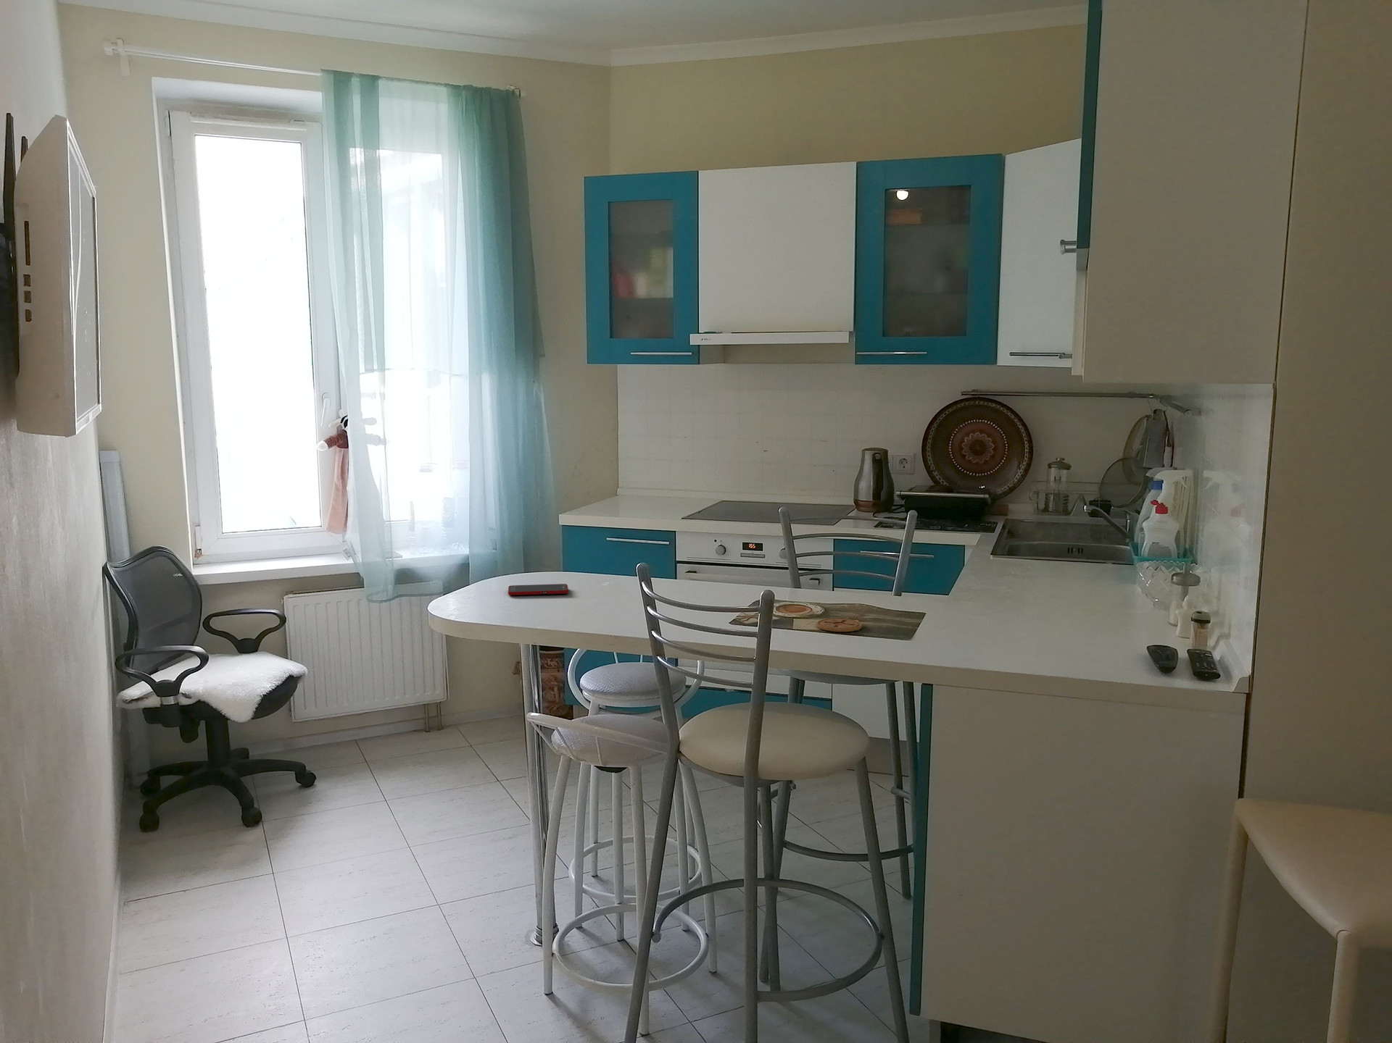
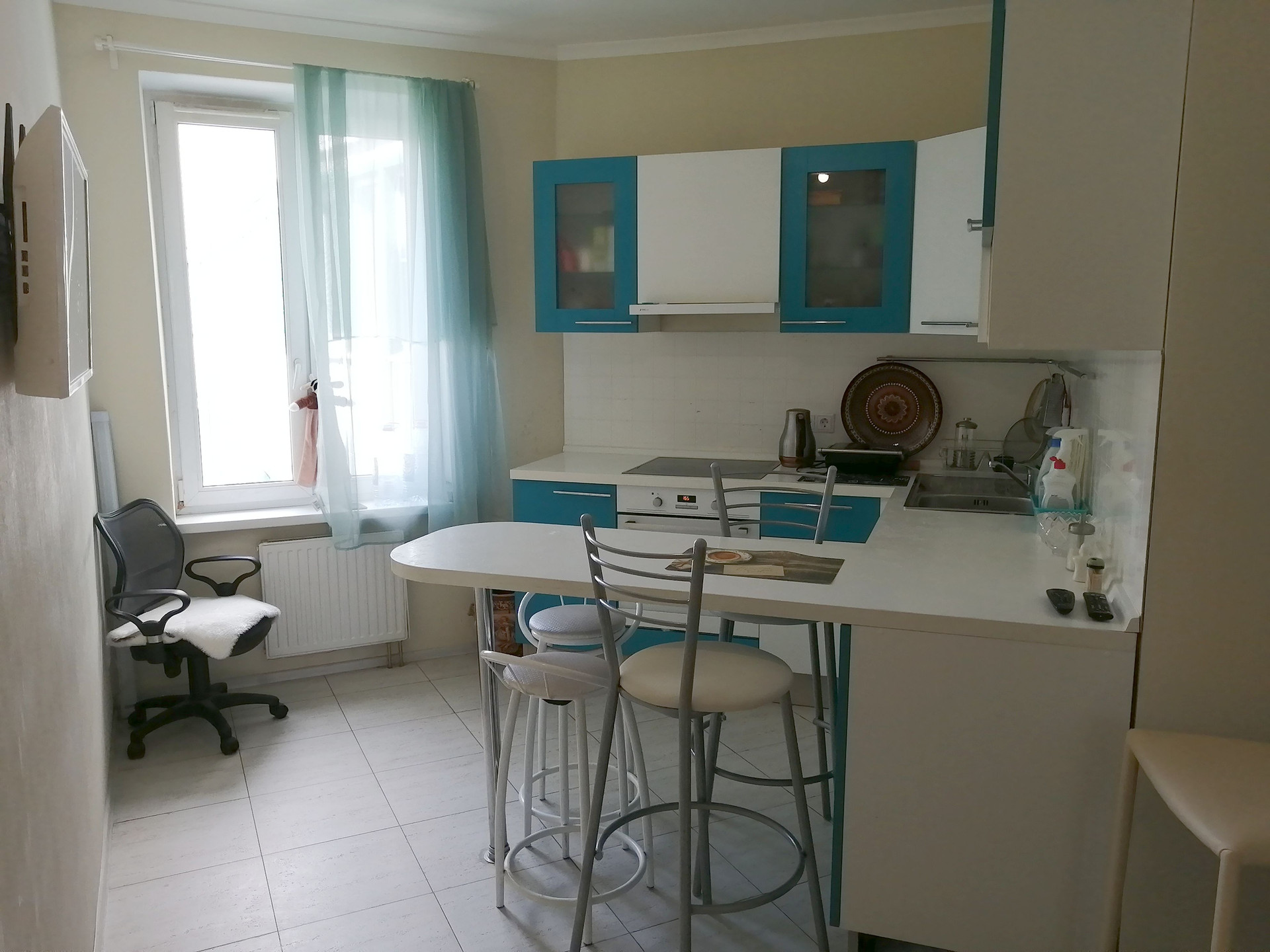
- coaster (838, 624)
- cell phone (538, 589)
